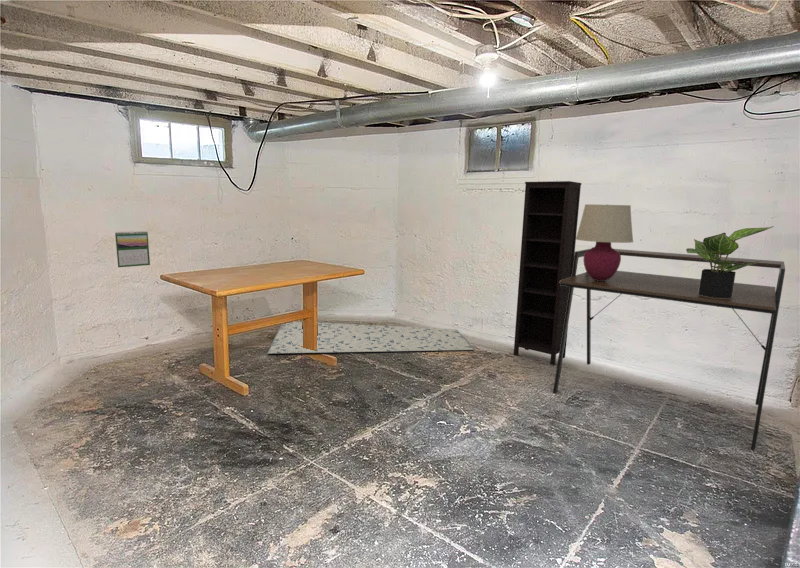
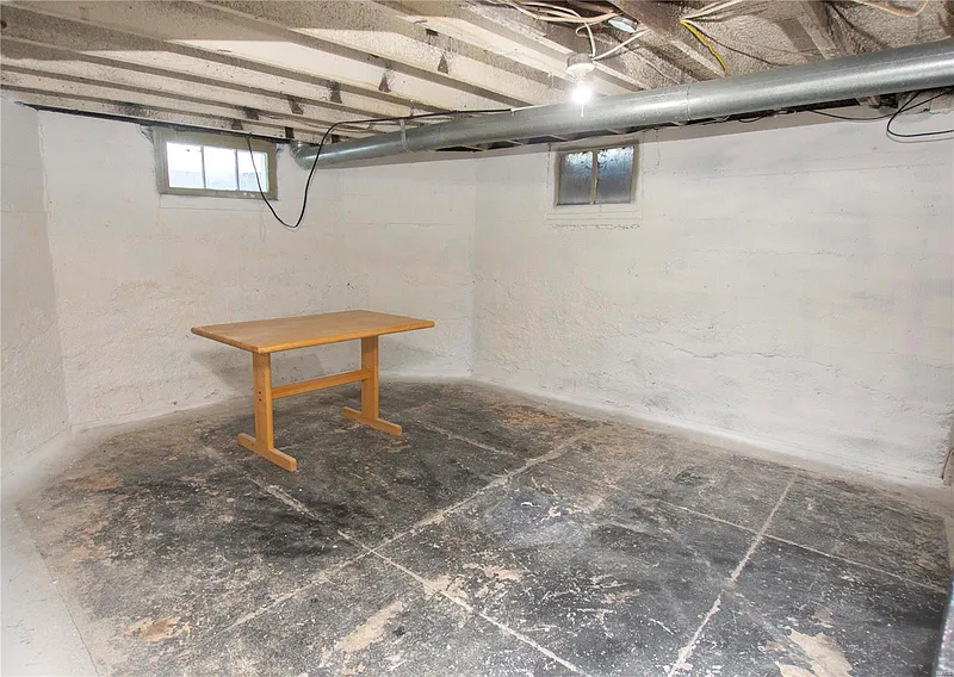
- potted plant (725, 260)
- table lamp (603, 242)
- desk (664, 299)
- rug (369, 332)
- calendar (133, 248)
- bookcase (545, 272)
